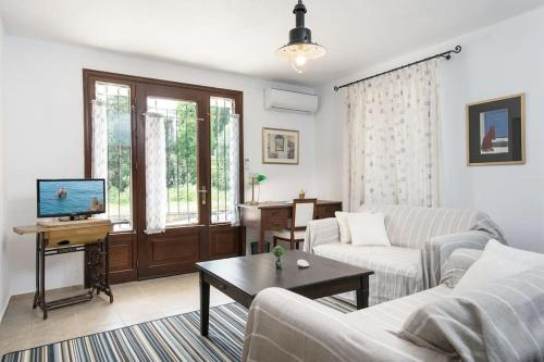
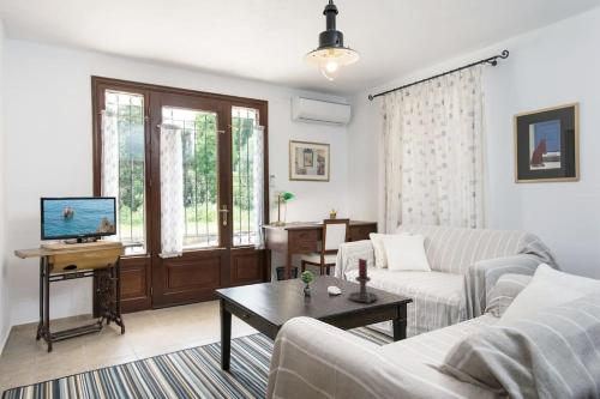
+ candle holder (364, 279)
